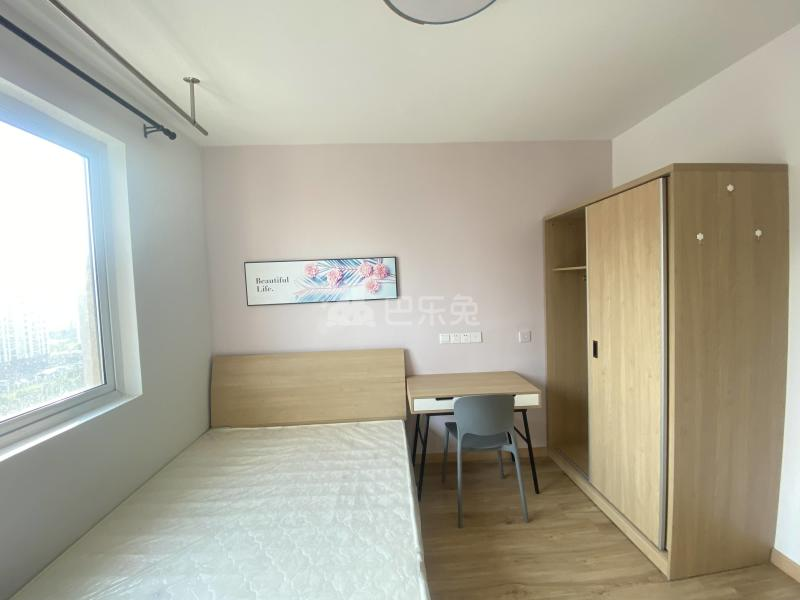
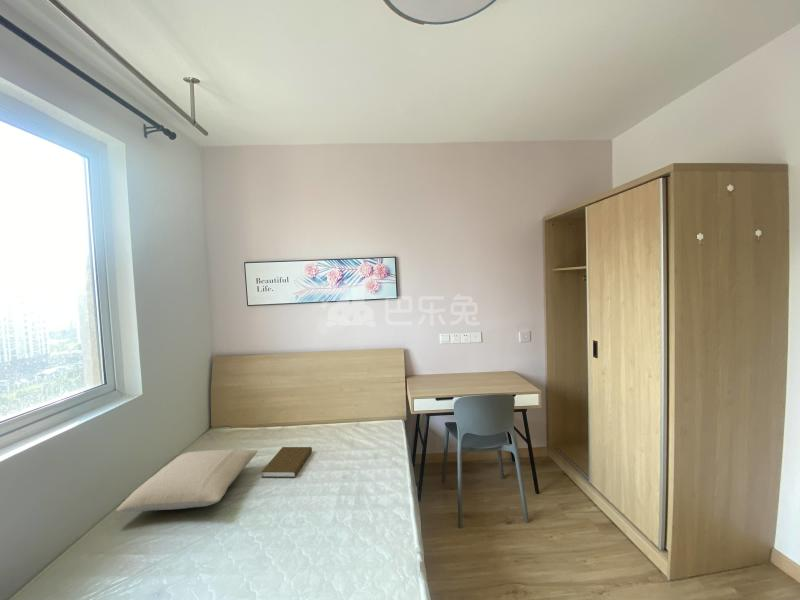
+ book (288, 461)
+ pillow (196, 477)
